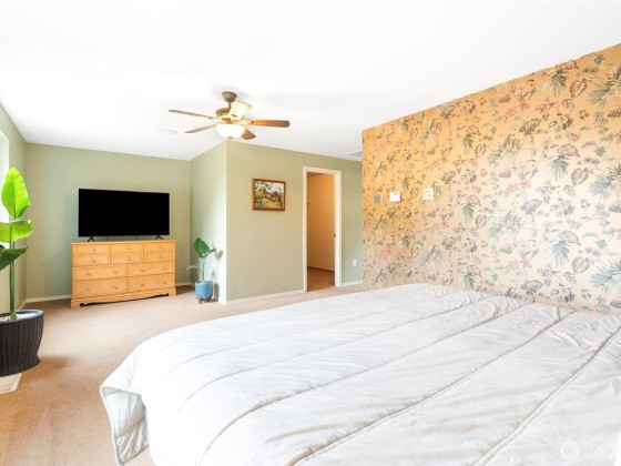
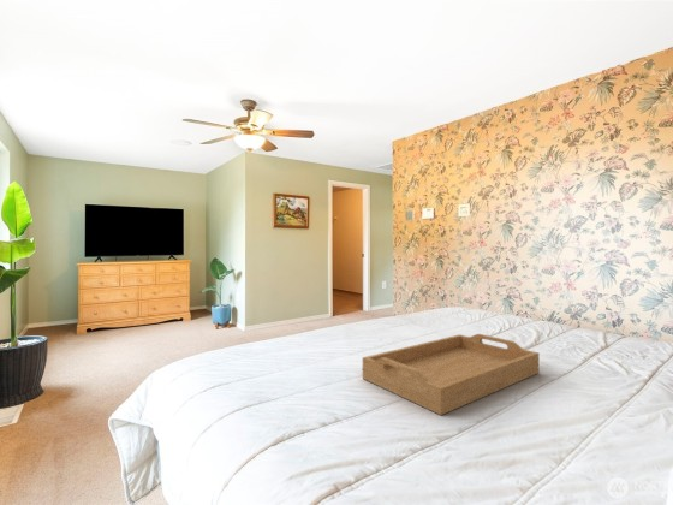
+ serving tray (452, 362)
